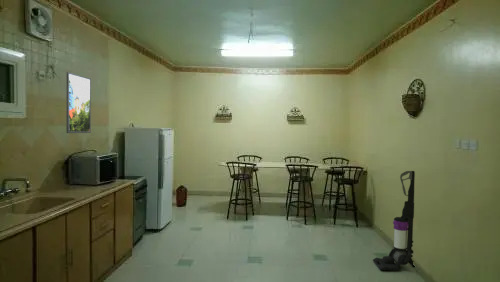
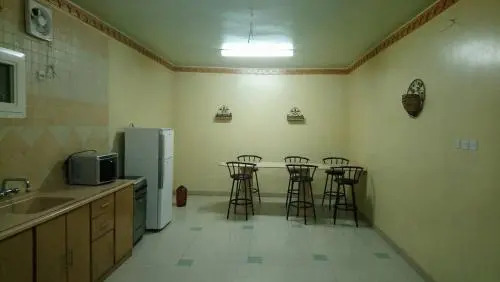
- vacuum cleaner (397, 218)
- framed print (79, 104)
